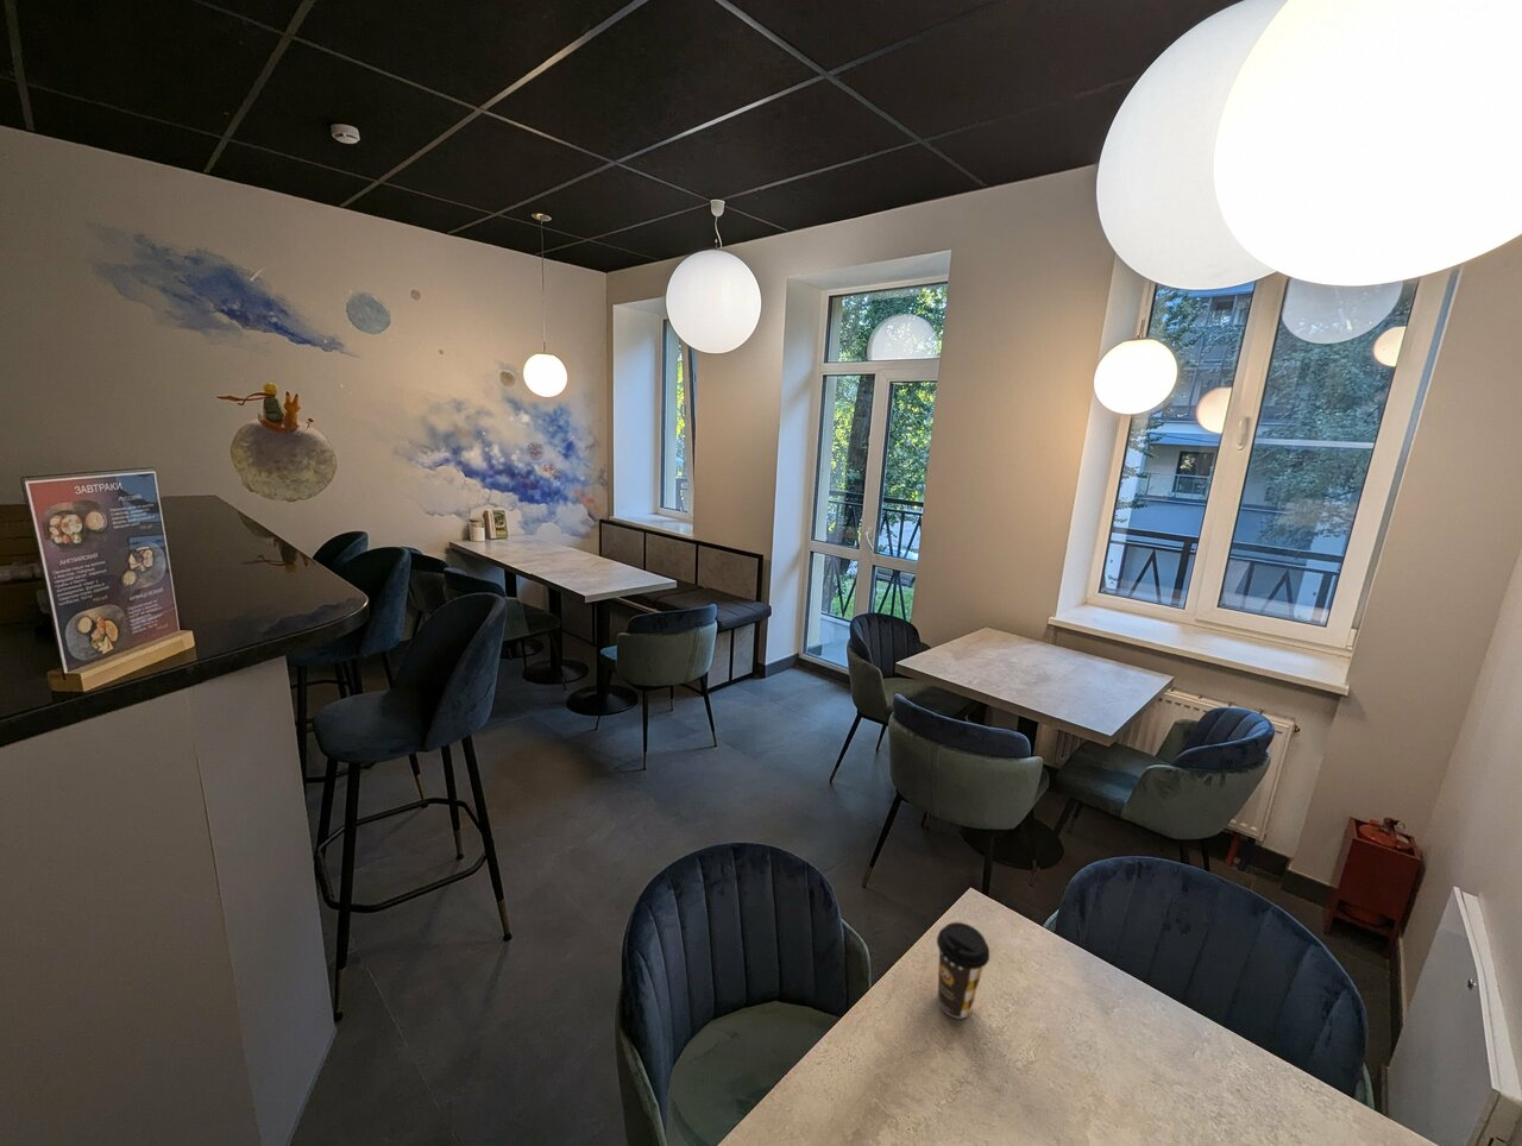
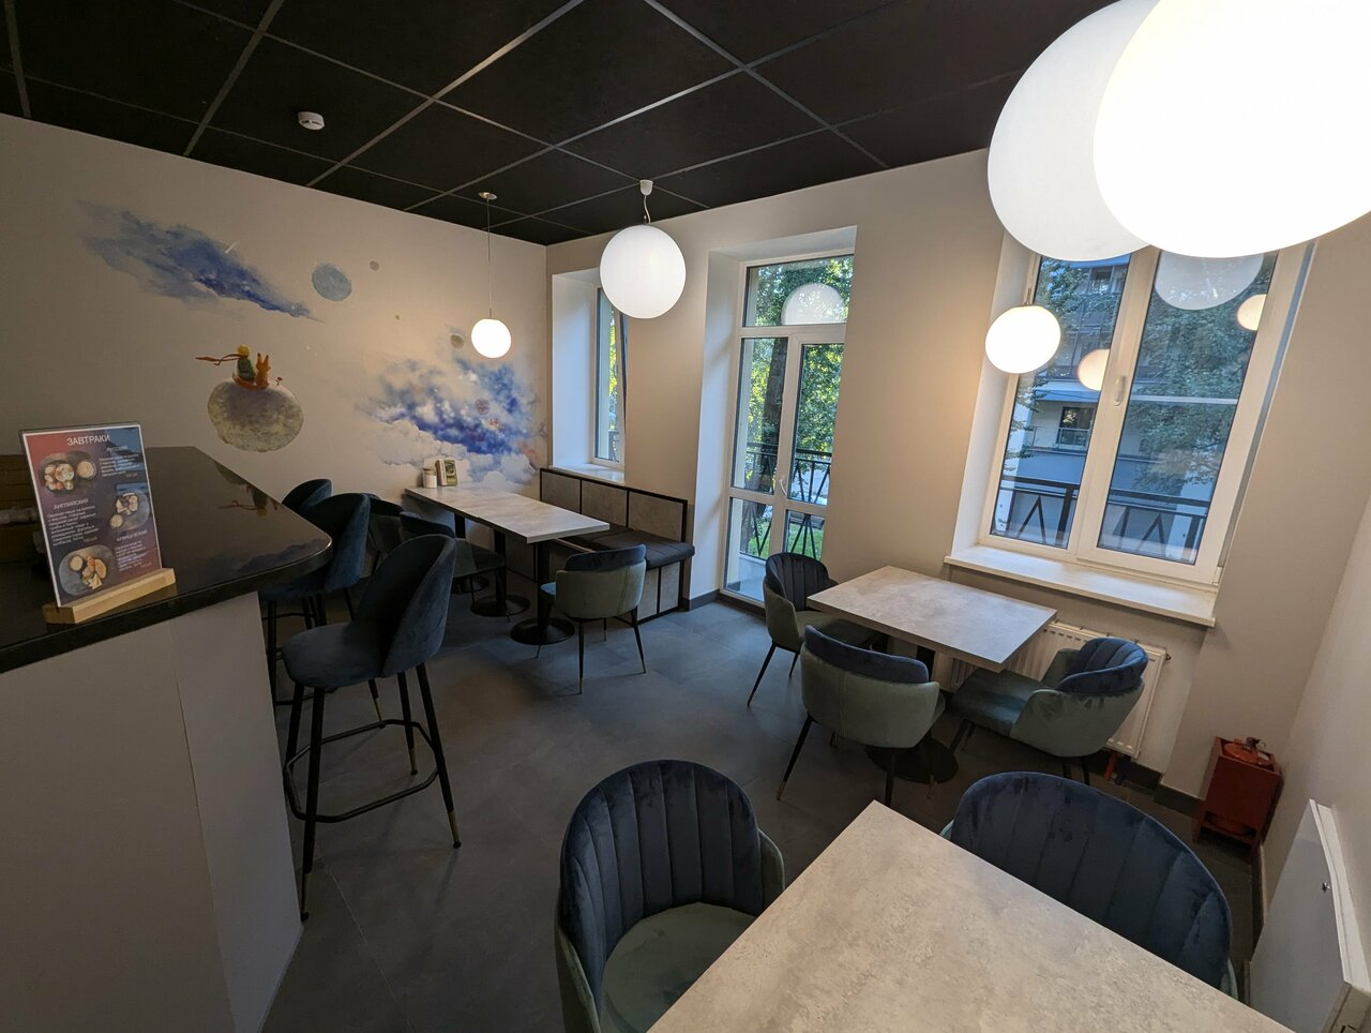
- coffee cup (958, 970)
